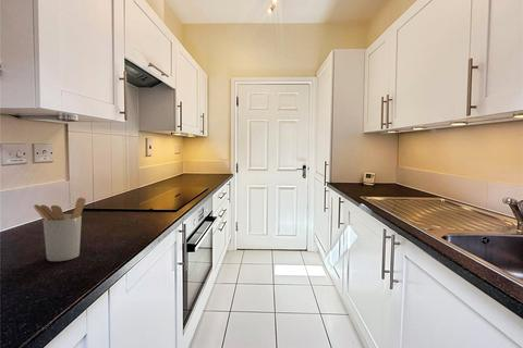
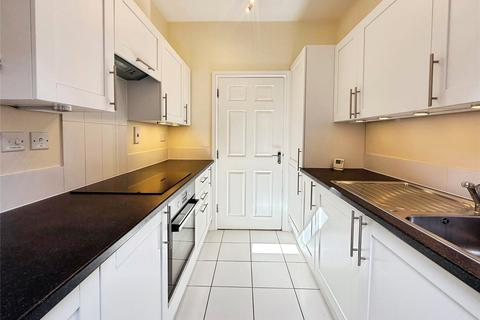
- utensil holder (58, 228)
